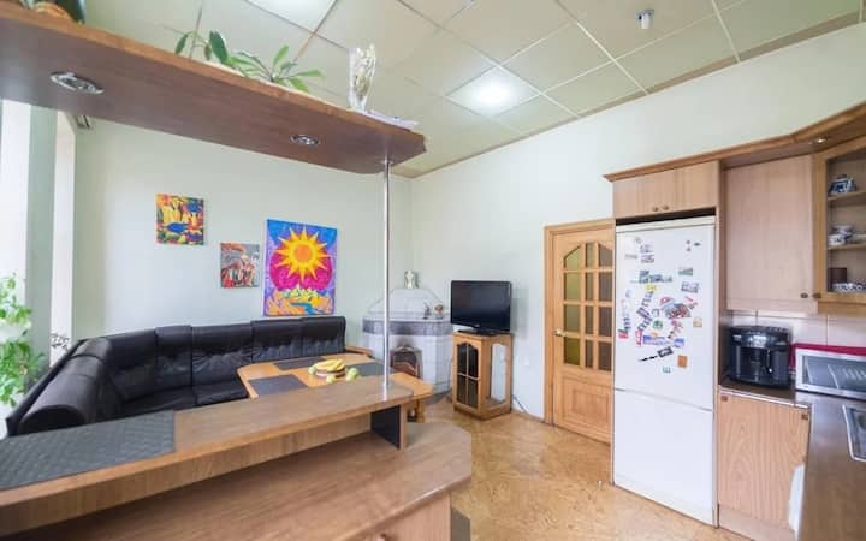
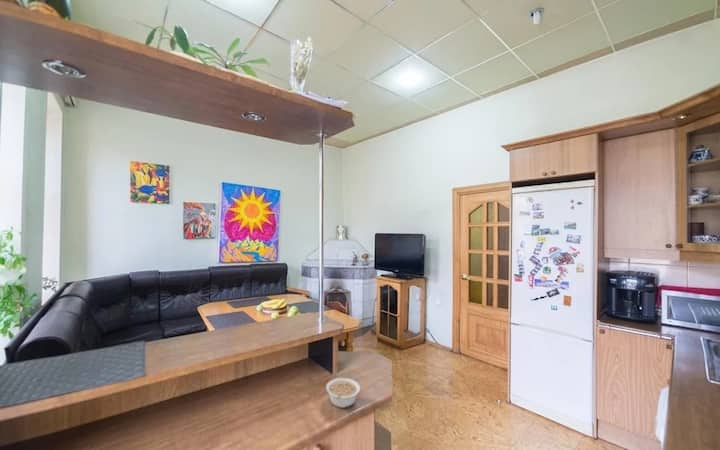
+ legume (343, 393)
